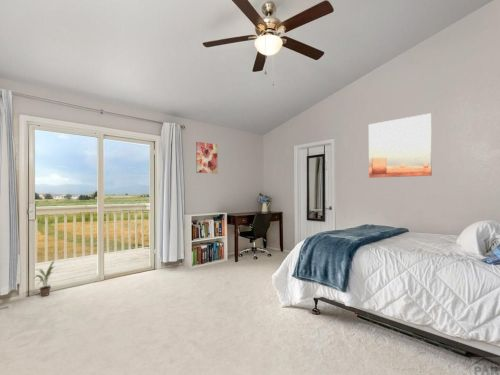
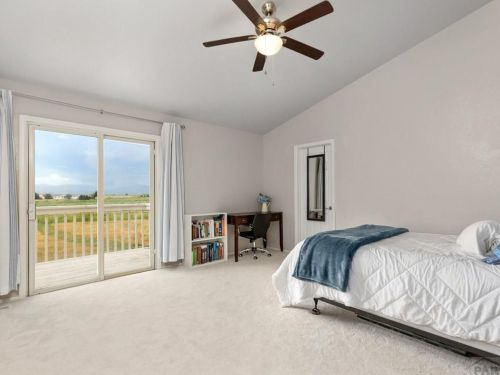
- potted plant (47, 279)
- wall art (397, 148)
- wall art (207, 158)
